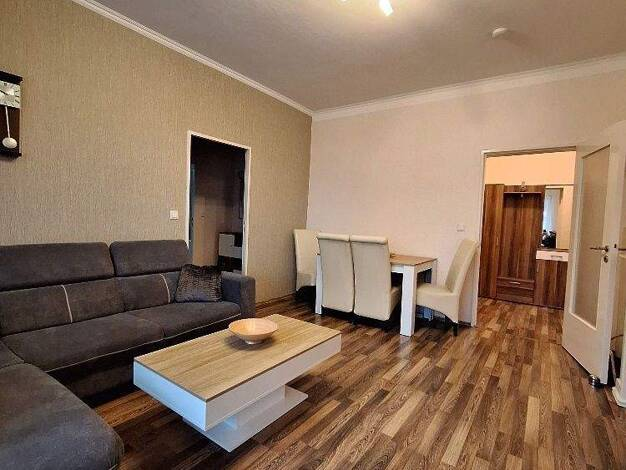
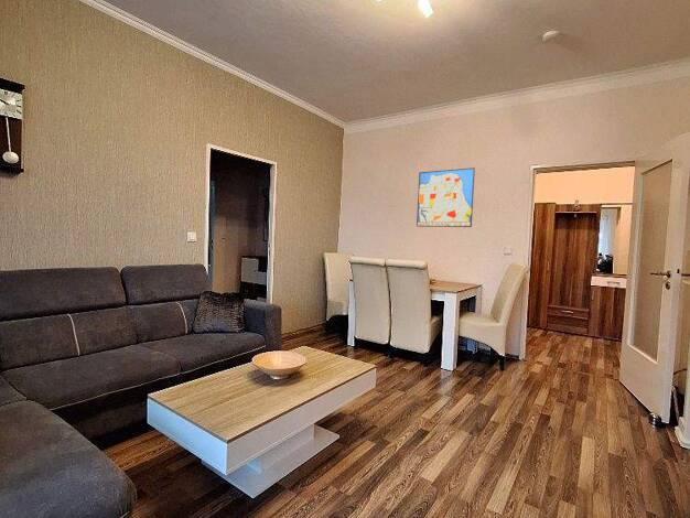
+ wall art (444, 198)
